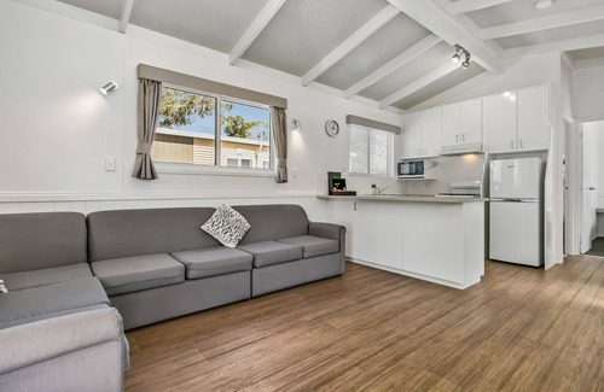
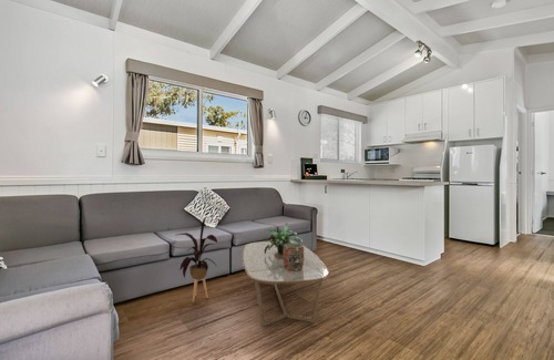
+ decorative container (293, 256)
+ house plant (195, 258)
+ potted plant (283, 238)
+ coffee table (279, 277)
